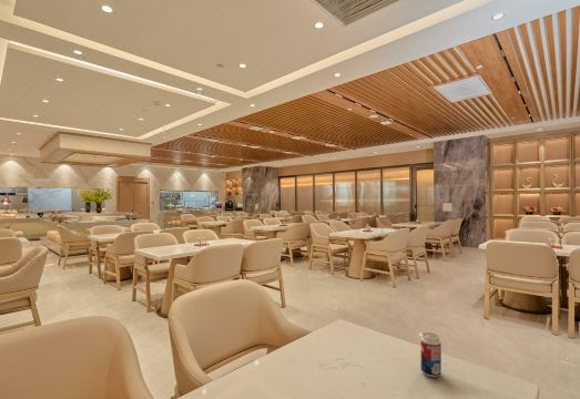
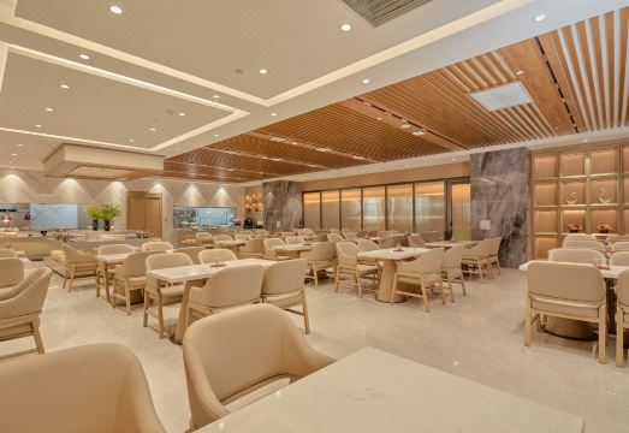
- beverage can (430, 354)
